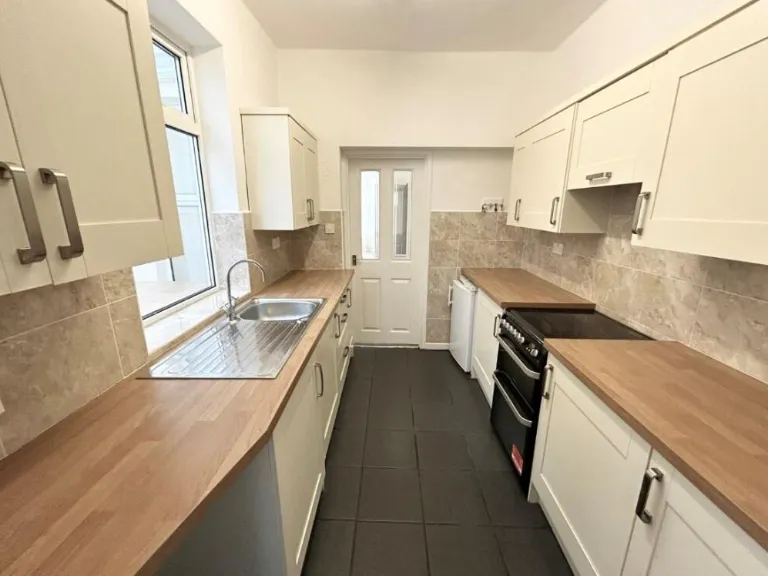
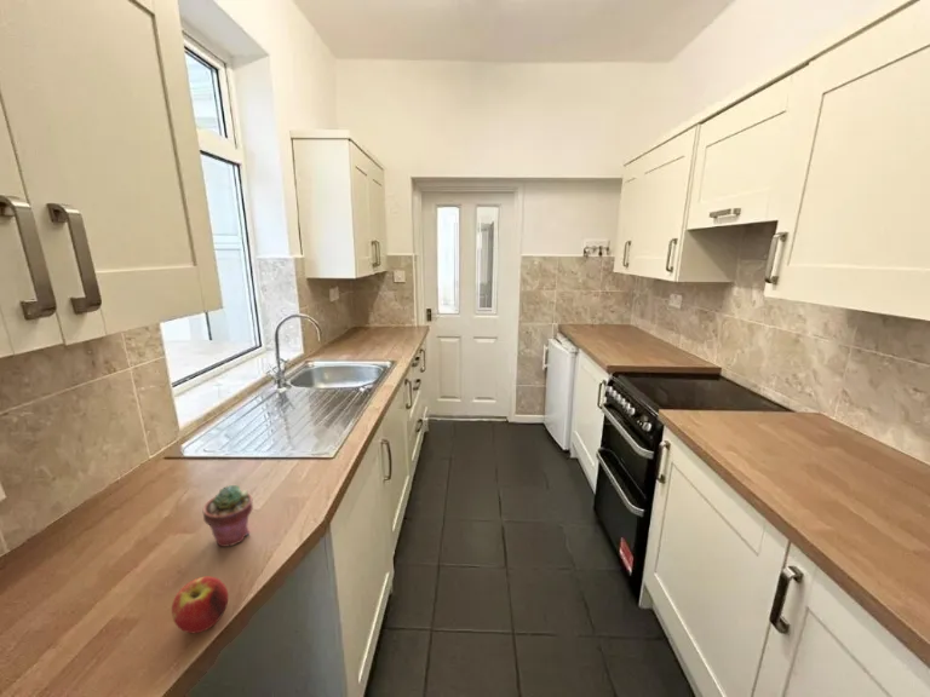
+ potted succulent (229, 513)
+ fruit (200, 604)
